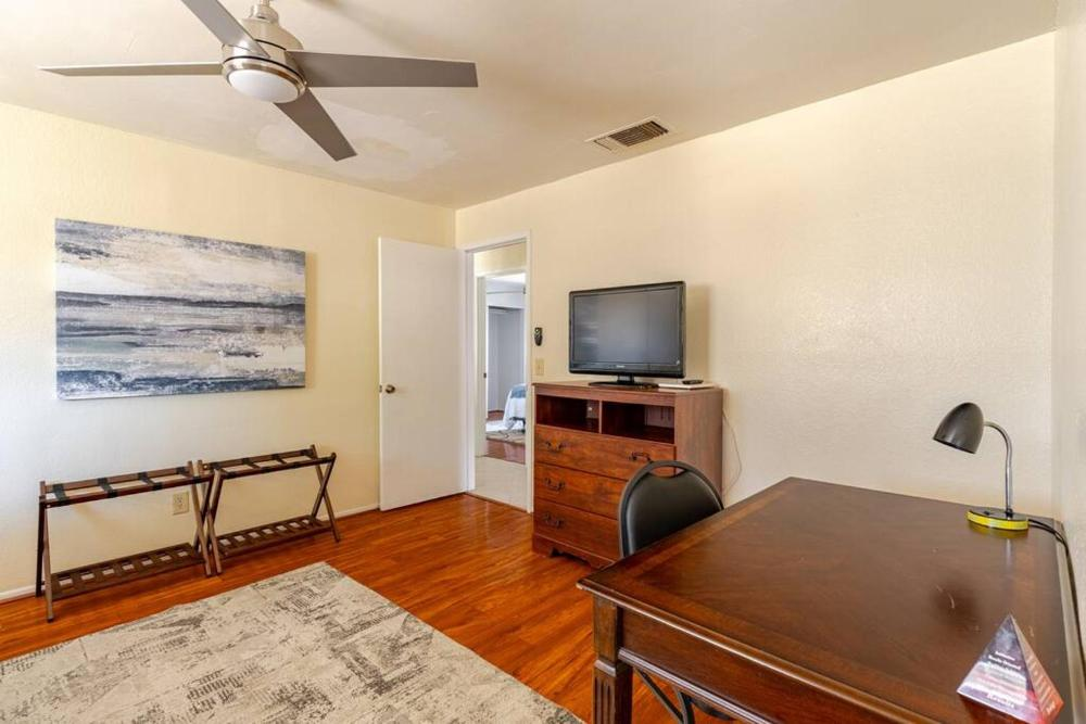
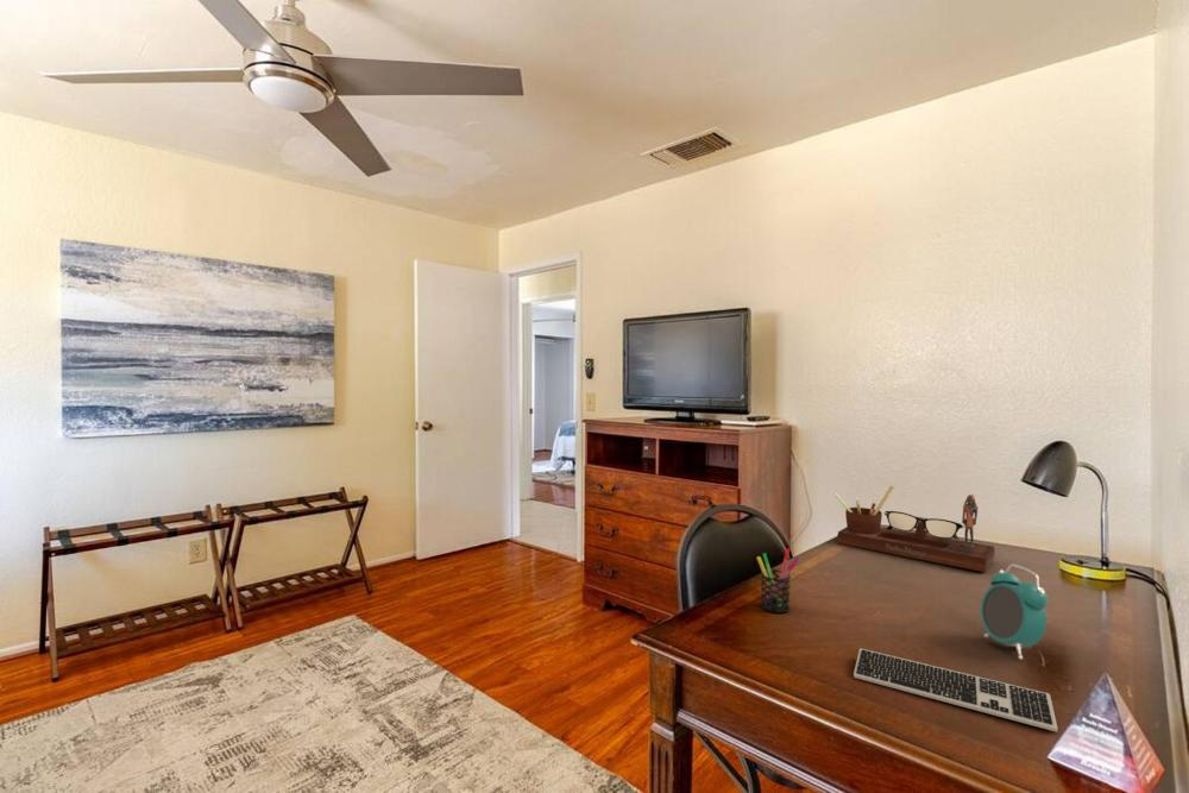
+ desk organizer (906, 518)
+ keyboard (946, 685)
+ alarm clock (1013, 608)
+ pen holder (775, 577)
